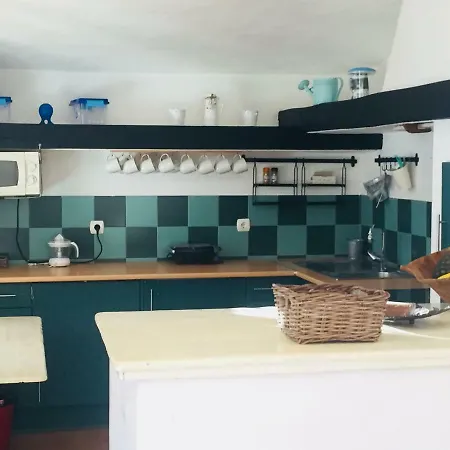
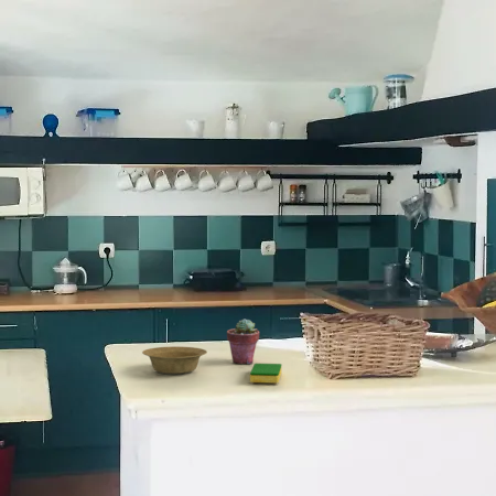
+ bowl (174, 360)
+ dish sponge (266, 373)
+ potted succulent (242, 339)
